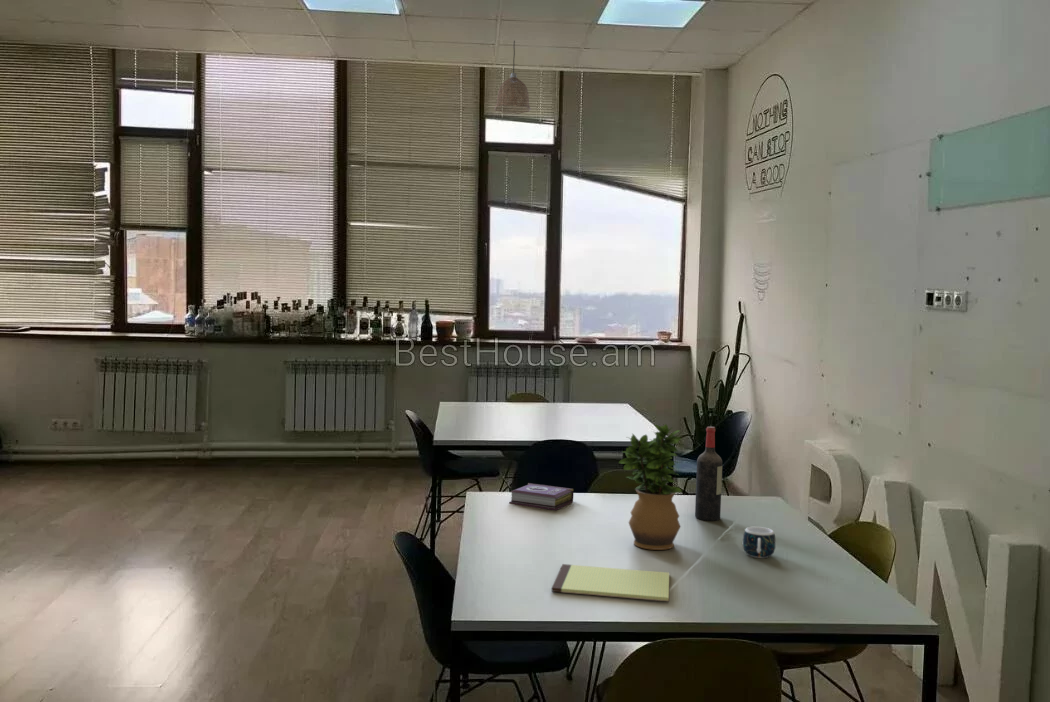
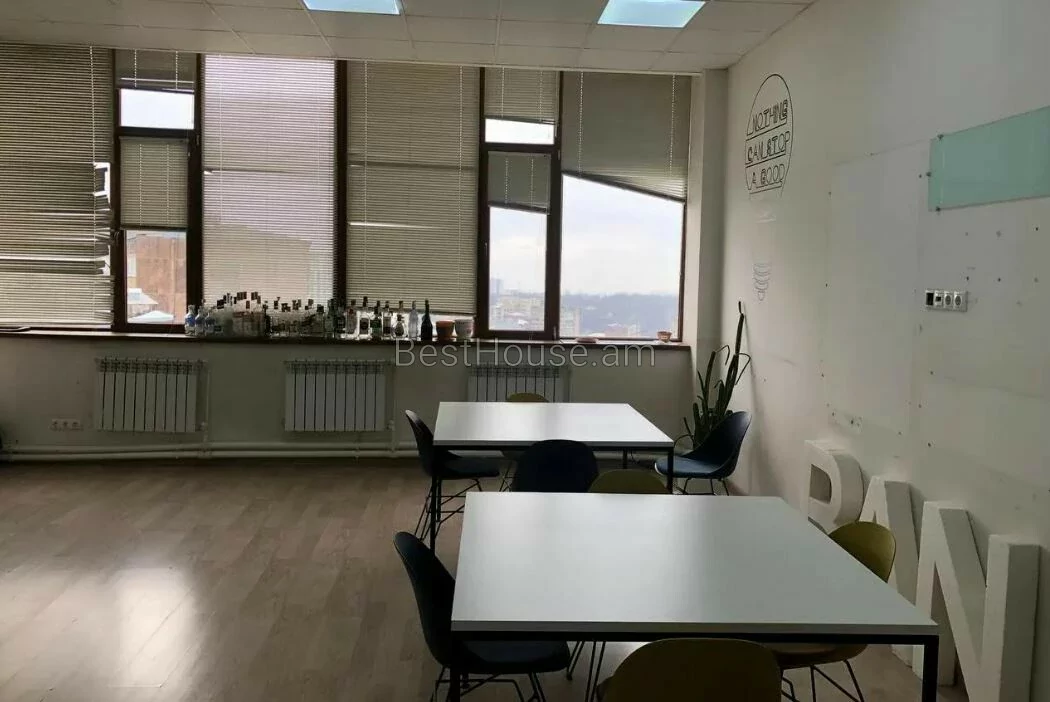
- mug (759, 543)
- pendant lamp (513, 75)
- book (541, 495)
- notepad (612, 581)
- potted plant (650, 483)
- wine bottle (709, 472)
